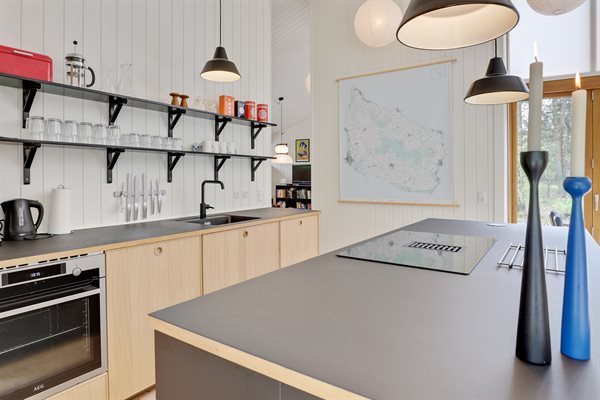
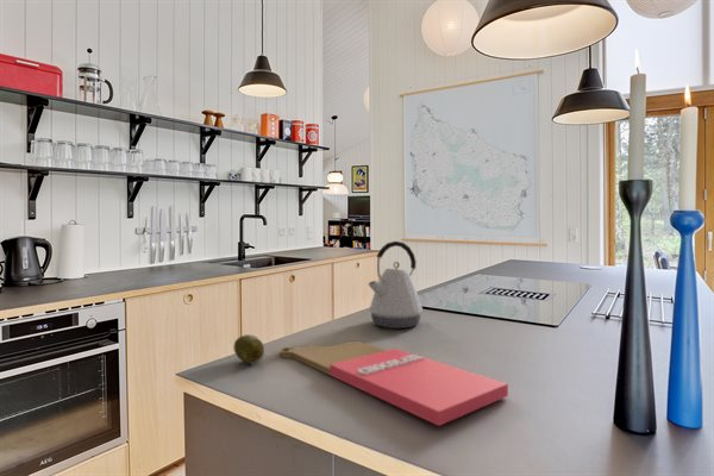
+ kettle (394, 282)
+ cutting board (375, 365)
+ fruit (249, 349)
